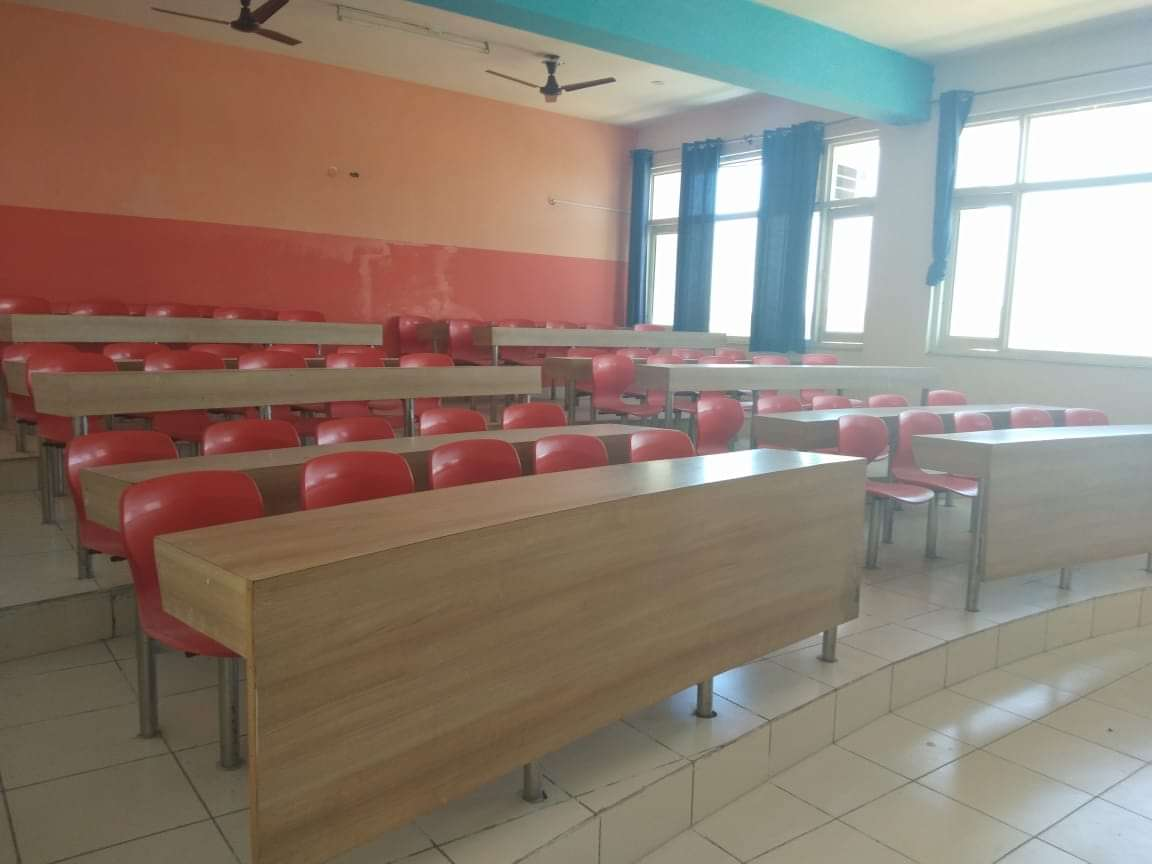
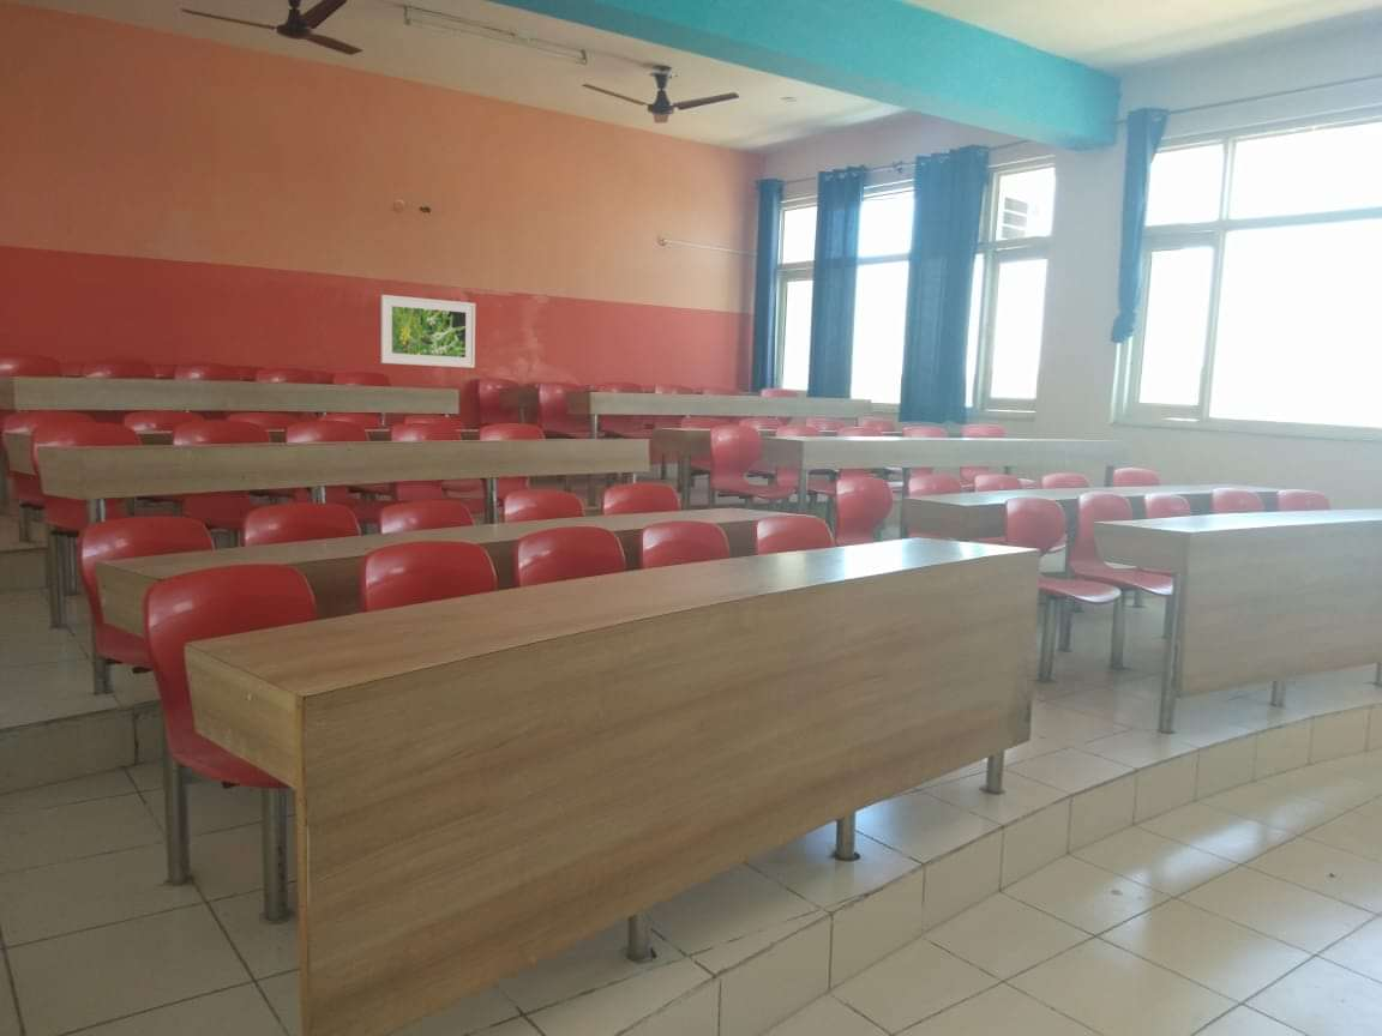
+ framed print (428, 332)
